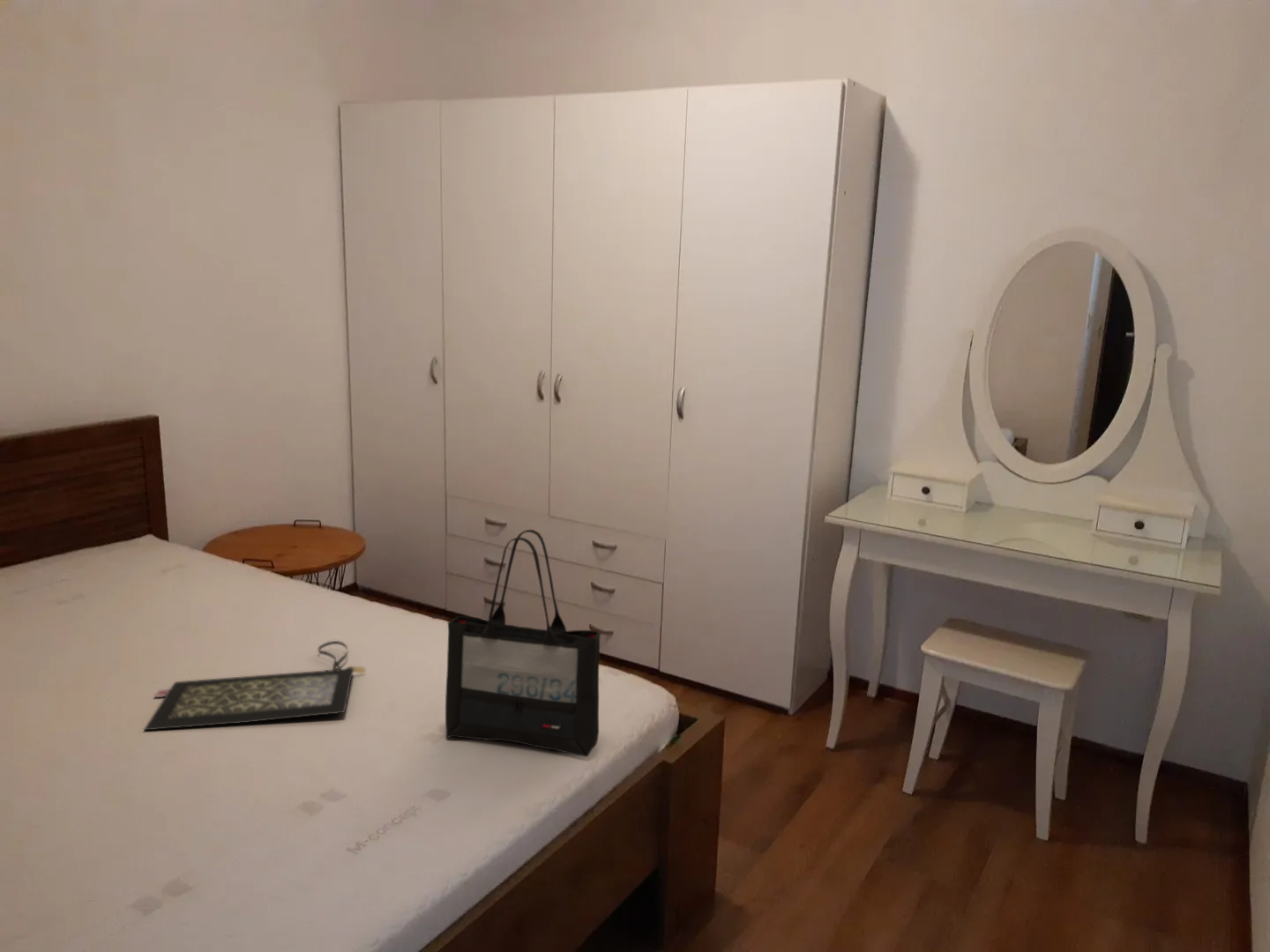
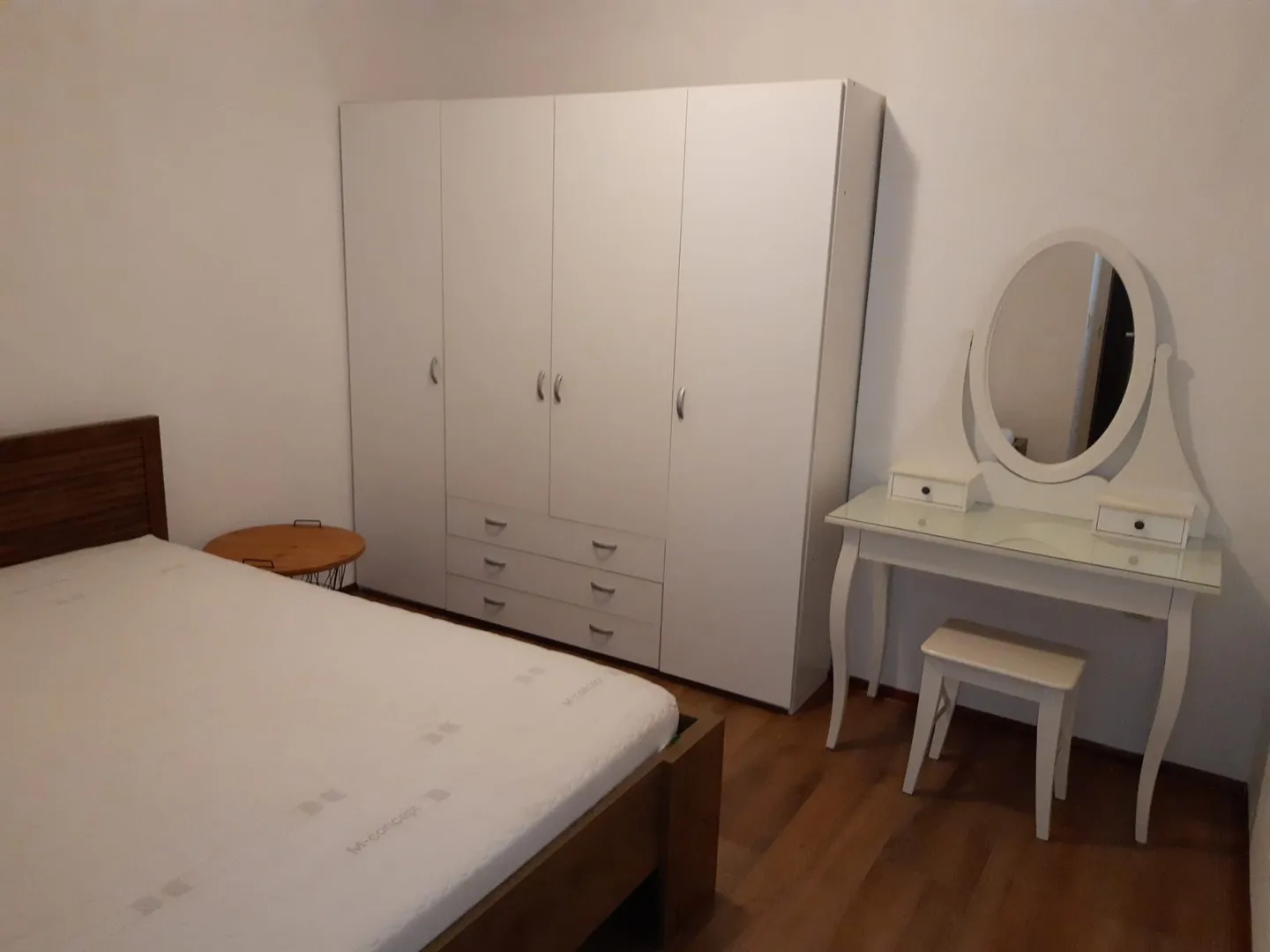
- clutch bag (267, 693)
- tote bag (523, 641)
